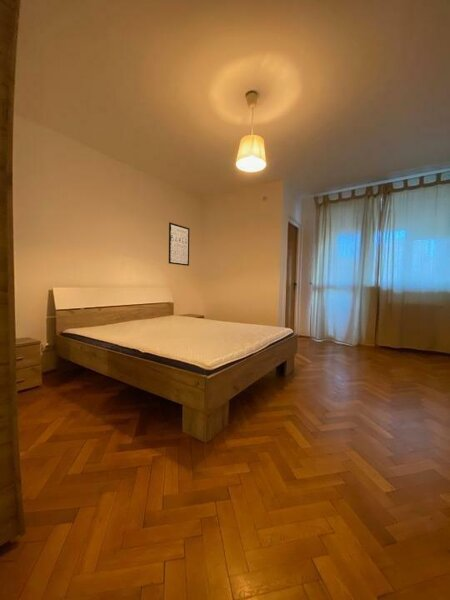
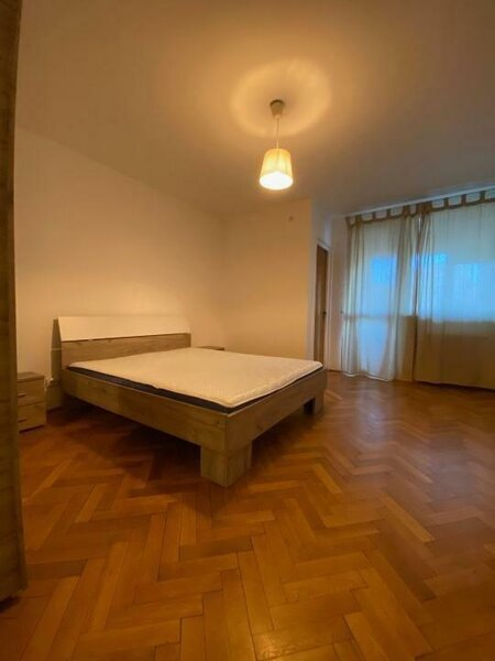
- wall art (179, 245)
